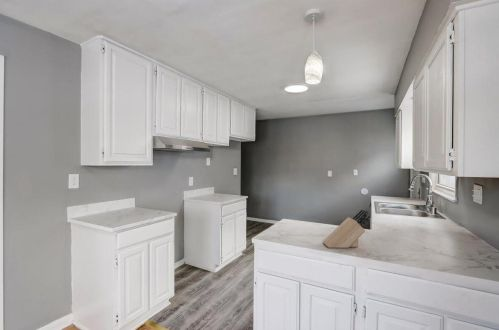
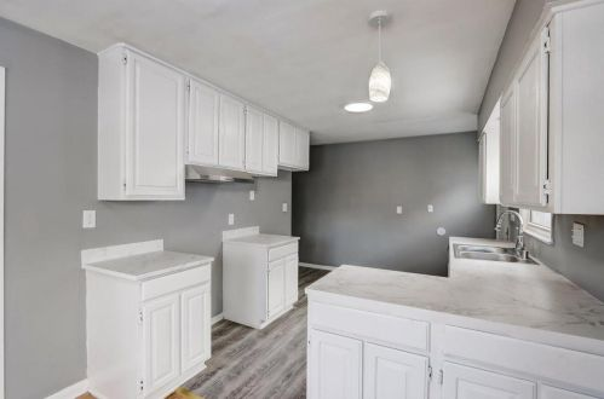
- knife block (346, 227)
